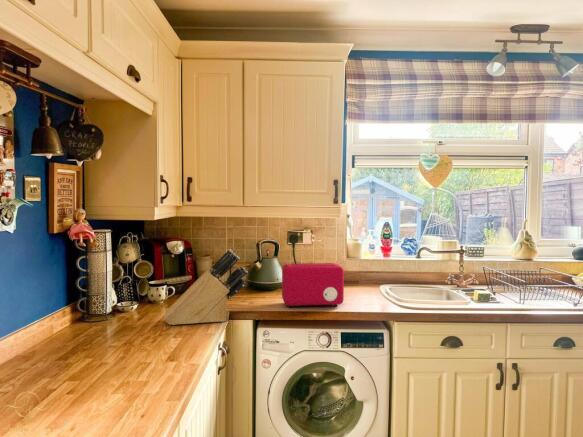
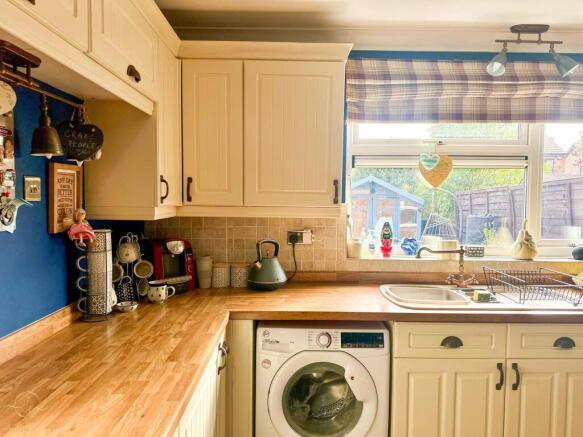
- knife block (206, 285)
- toaster (312, 285)
